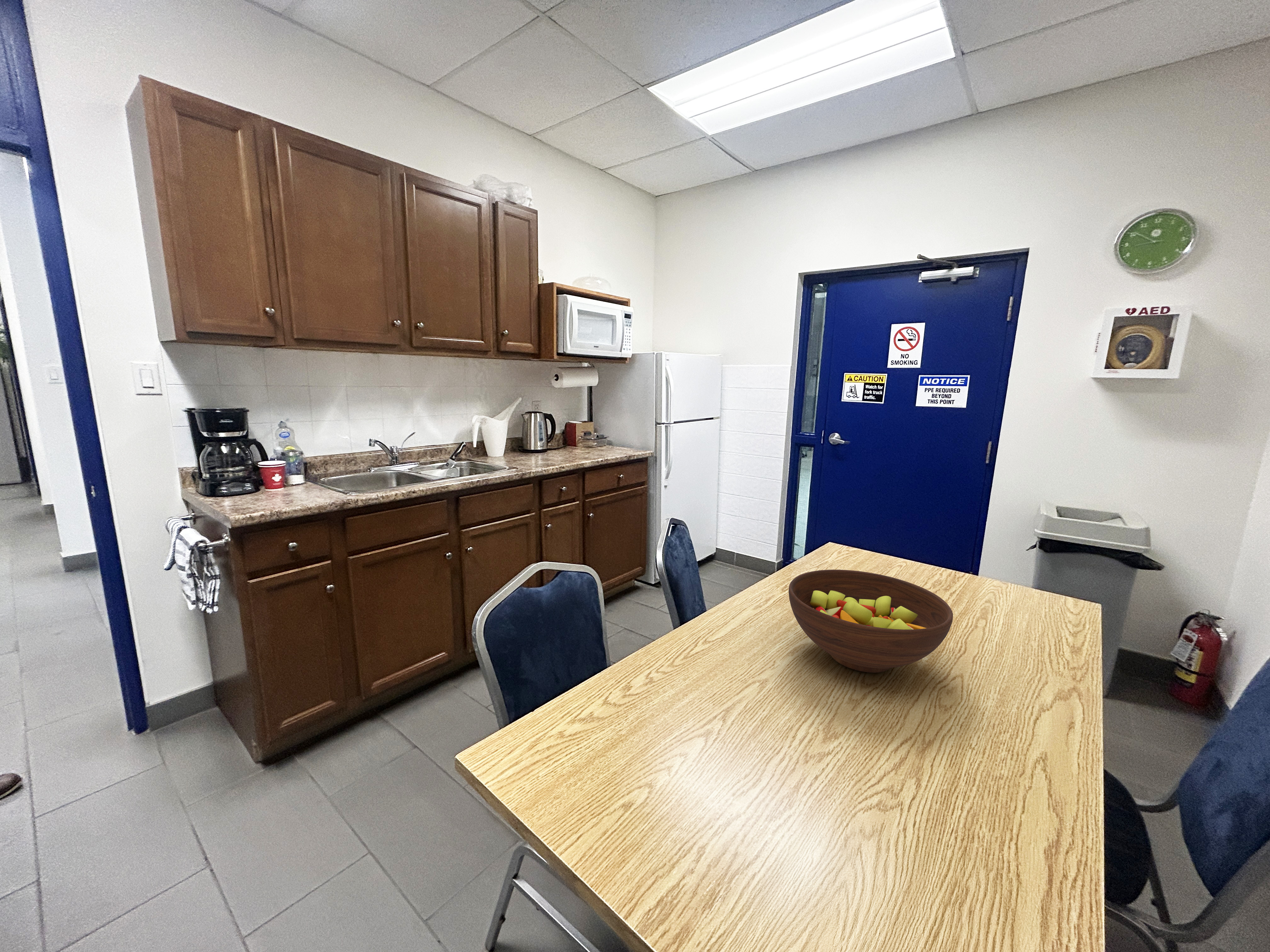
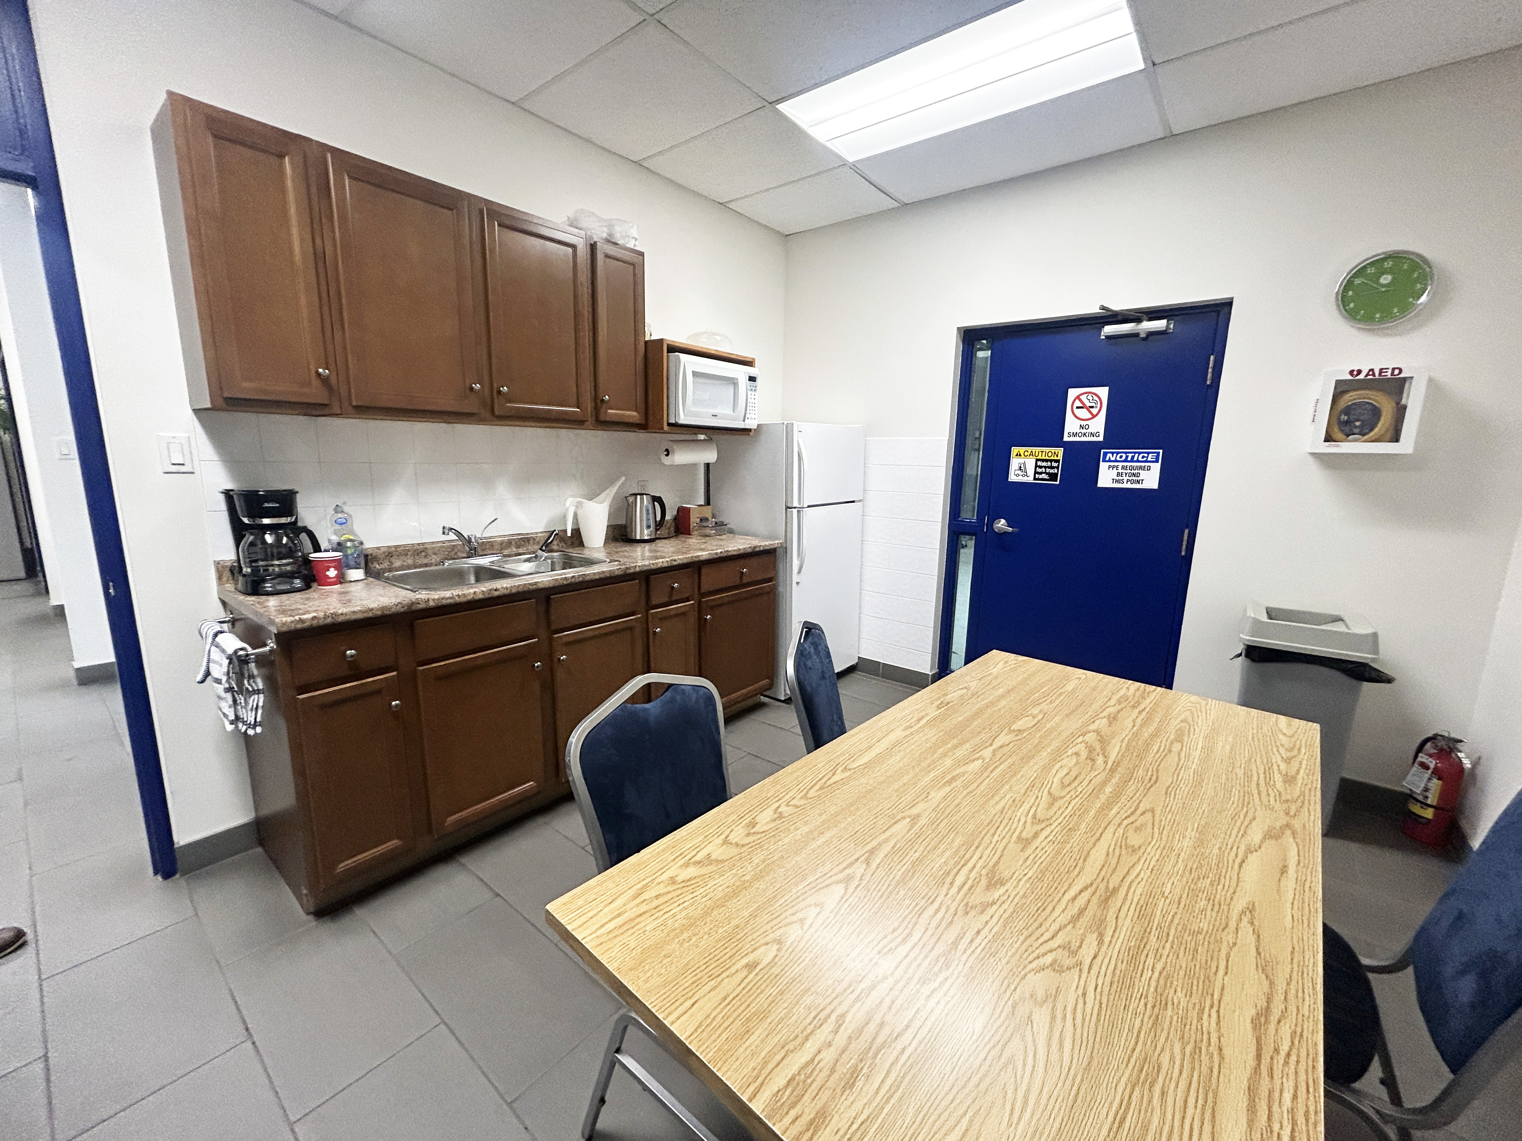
- fruit bowl (863, 627)
